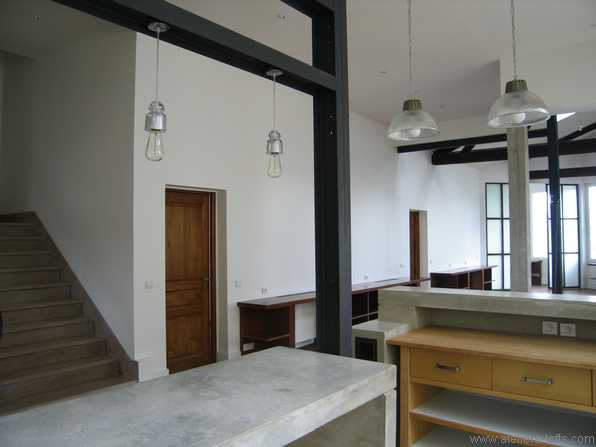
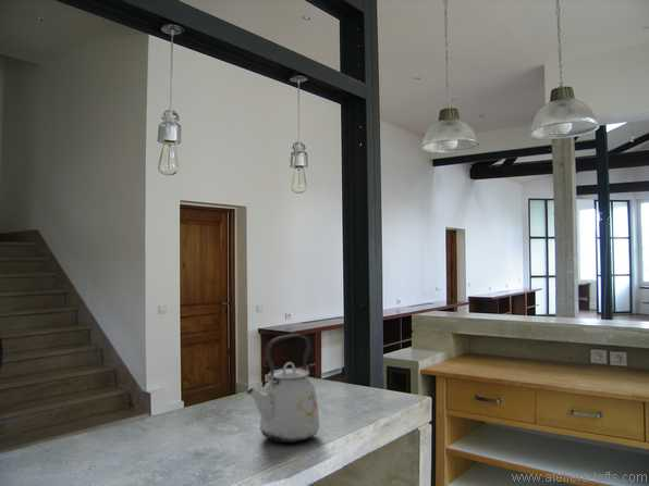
+ kettle (280, 387)
